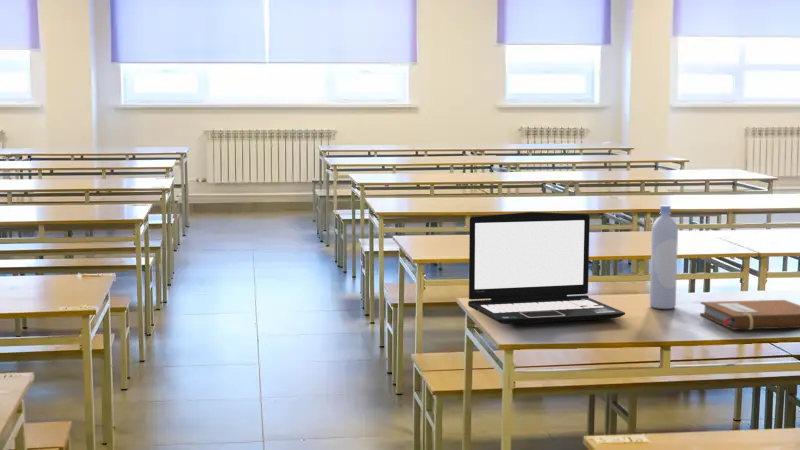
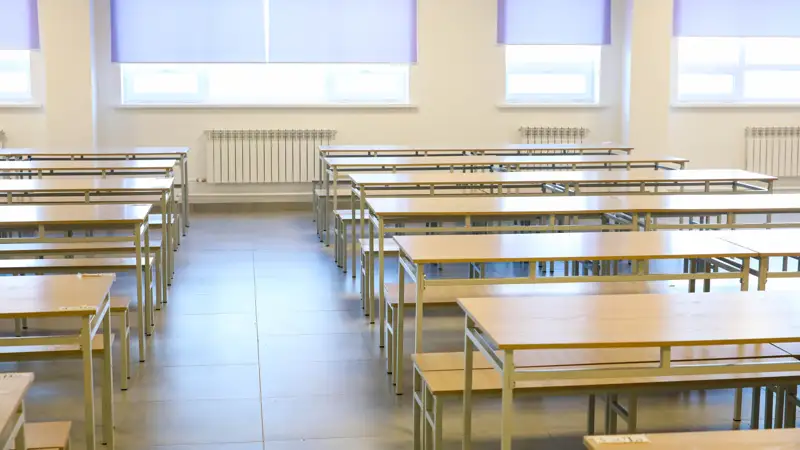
- notebook (758, 314)
- bottle (664, 256)
- laptop (546, 265)
